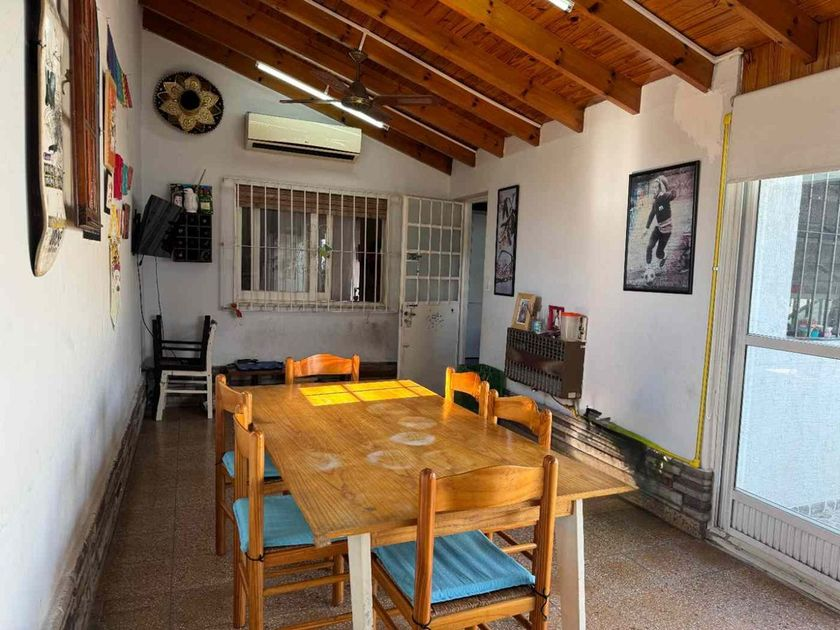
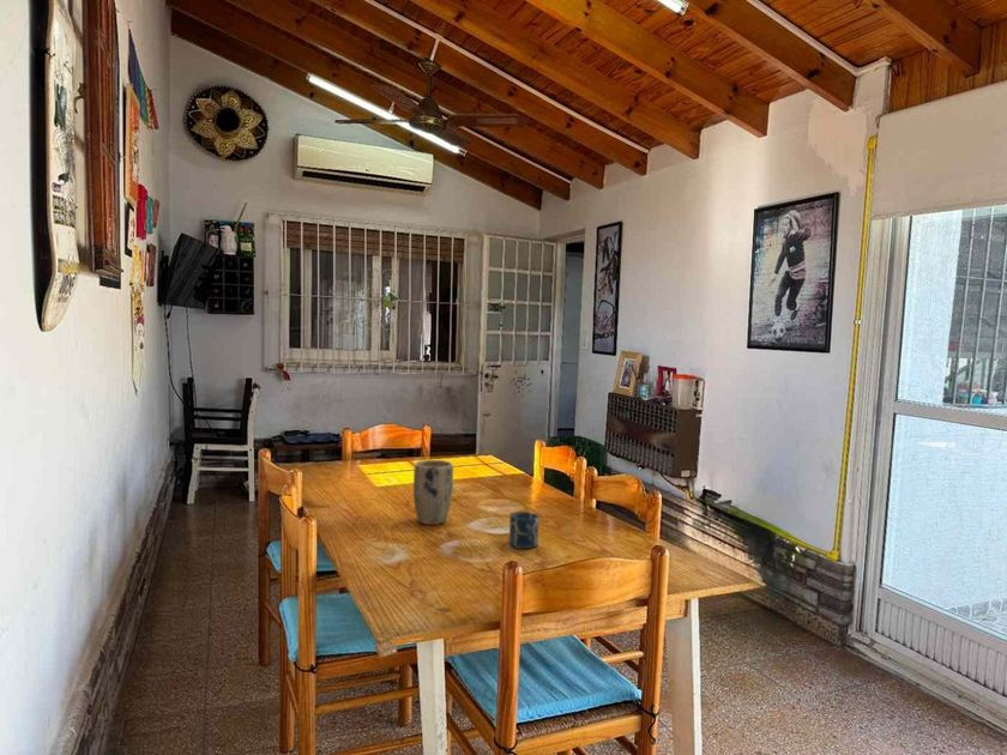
+ plant pot (433, 491)
+ cup (524, 531)
